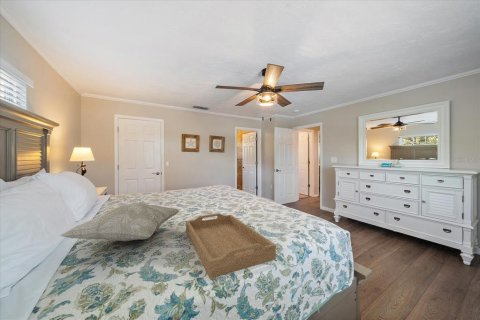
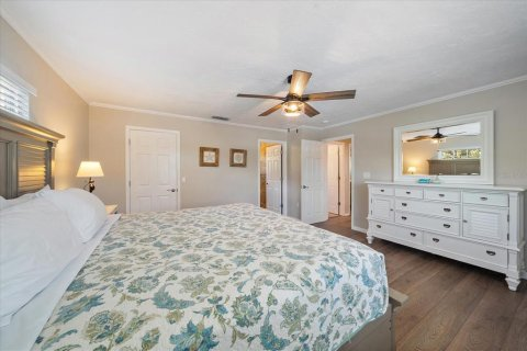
- serving tray (223, 235)
- decorative pillow (131, 220)
